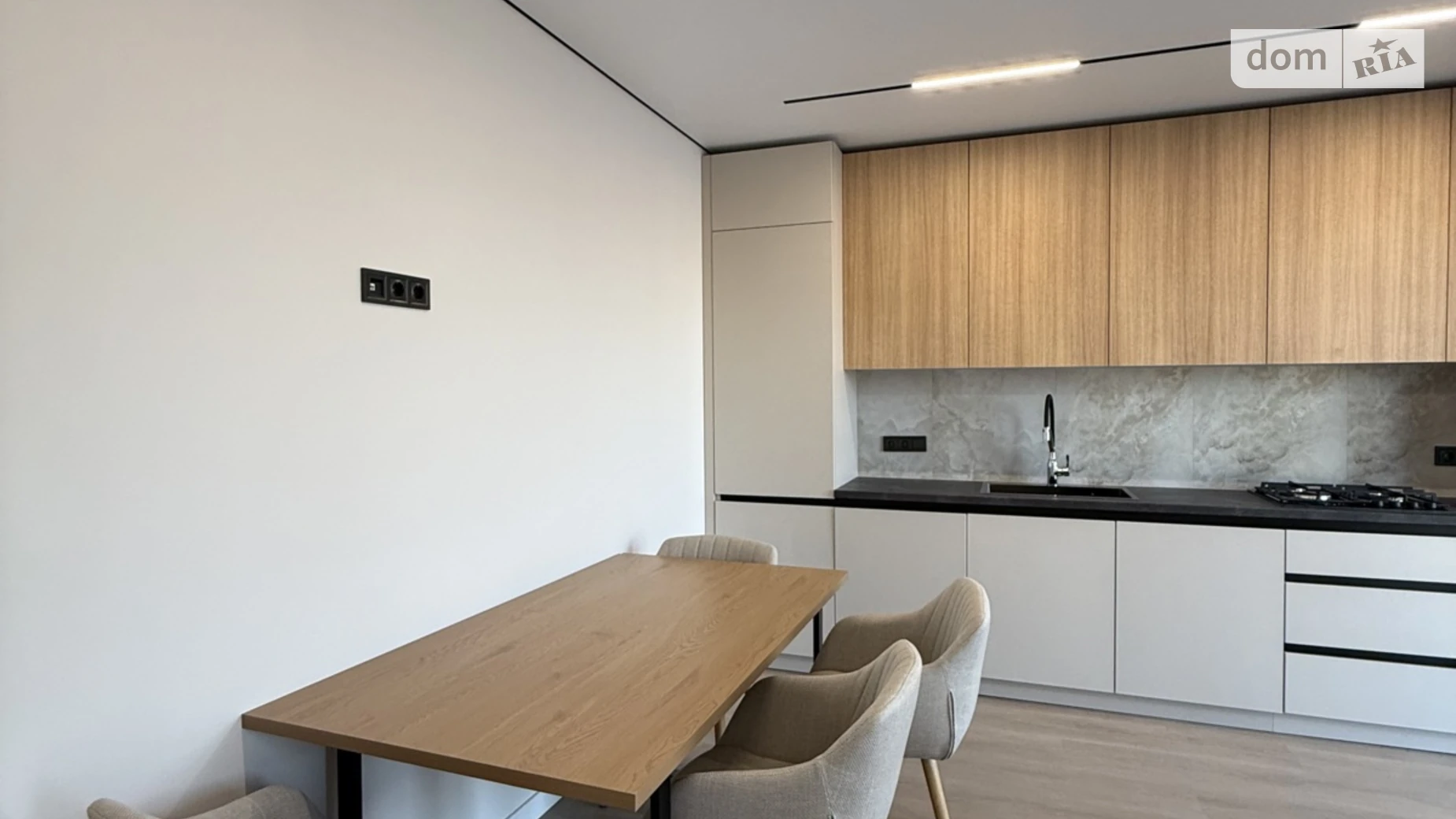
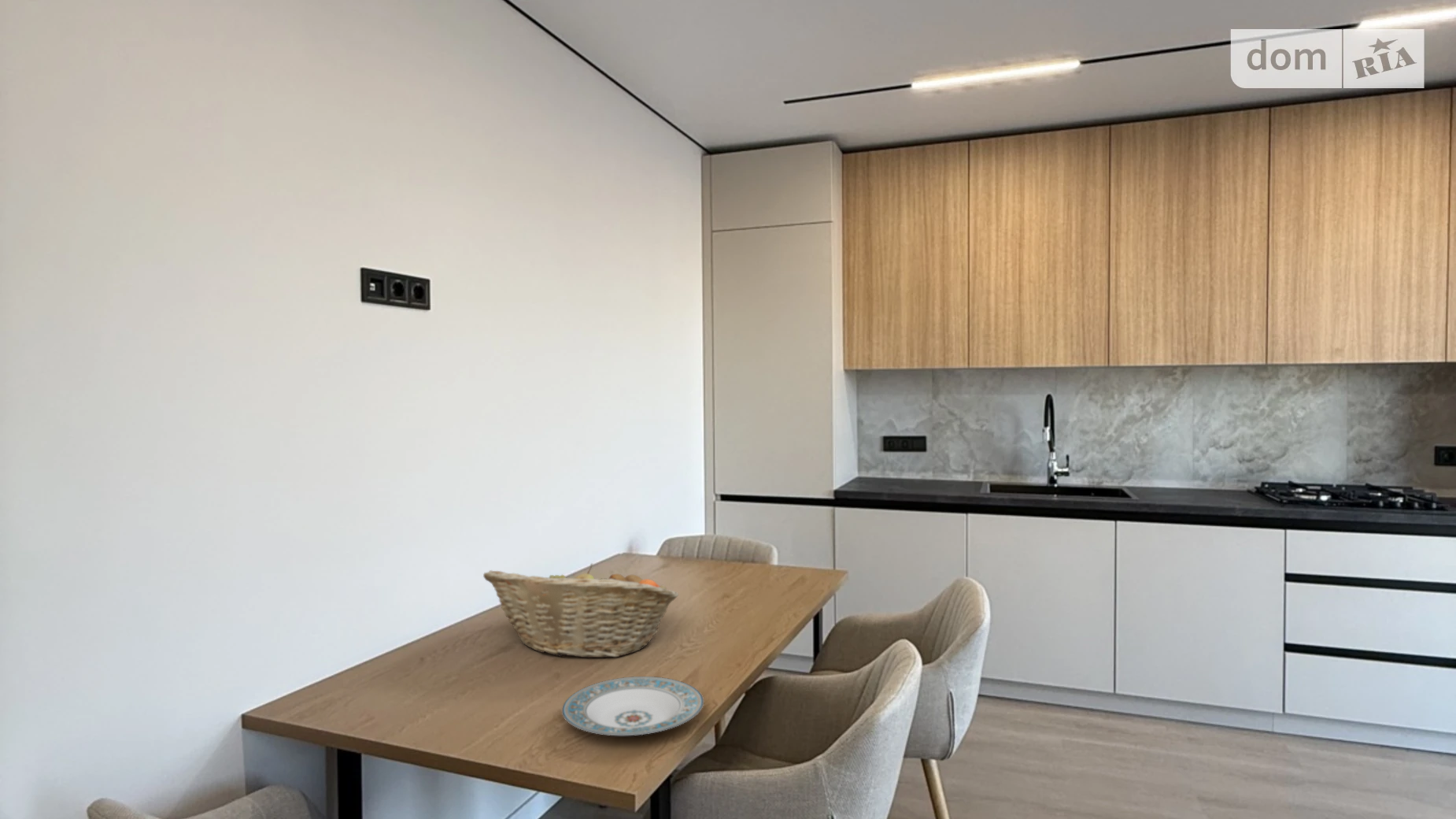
+ fruit basket (581, 600)
+ plate (634, 711)
